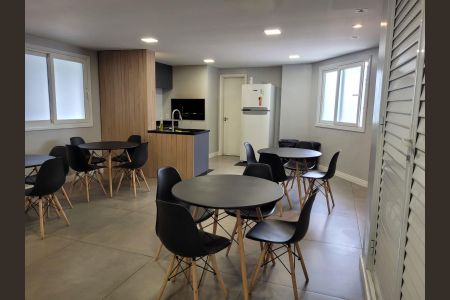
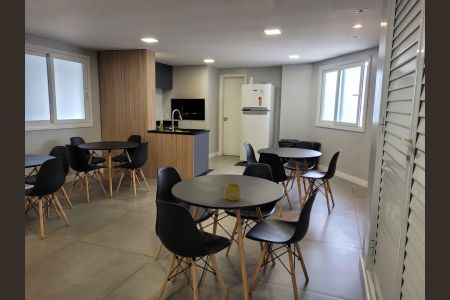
+ mug (230, 191)
